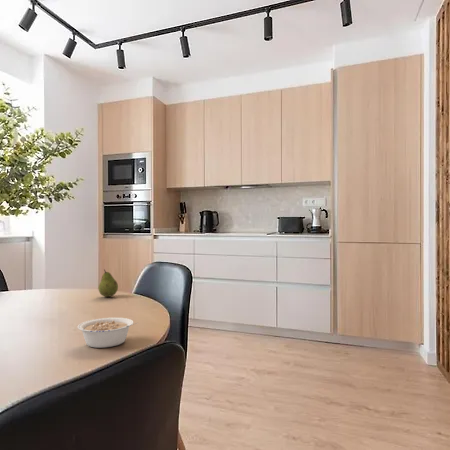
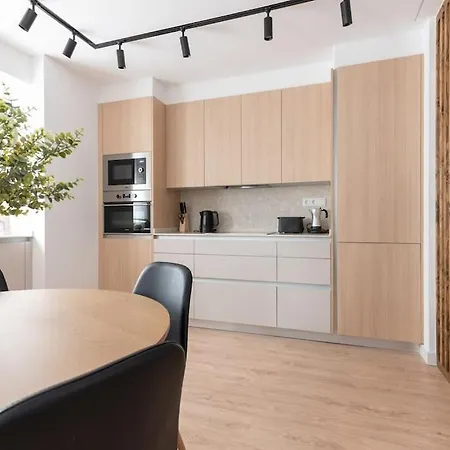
- legume (108, 331)
- fruit (108, 282)
